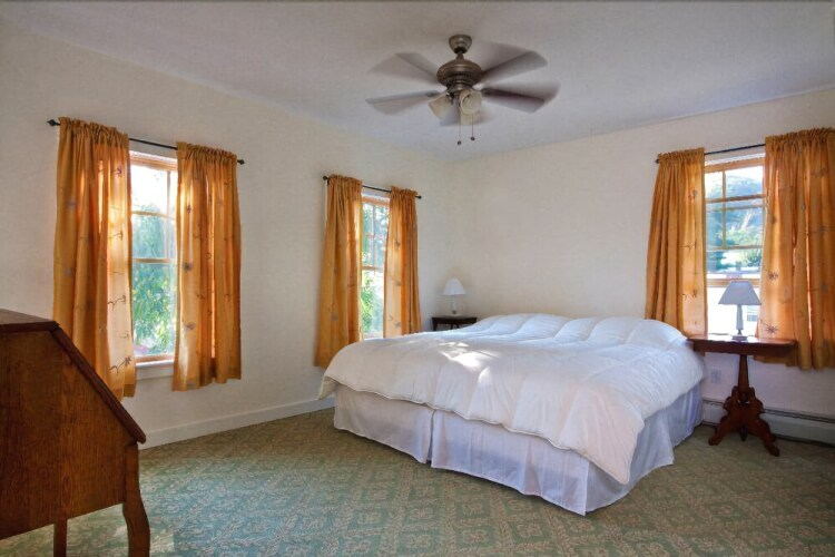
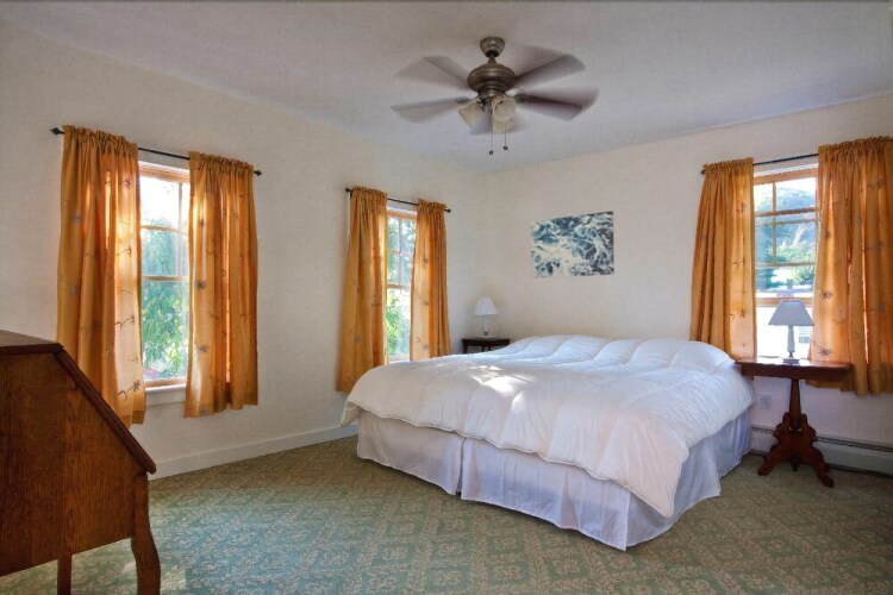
+ wall art (569, 246)
